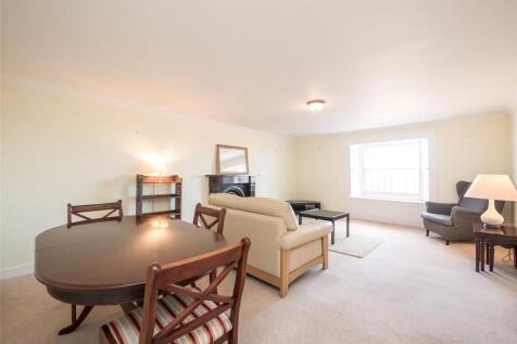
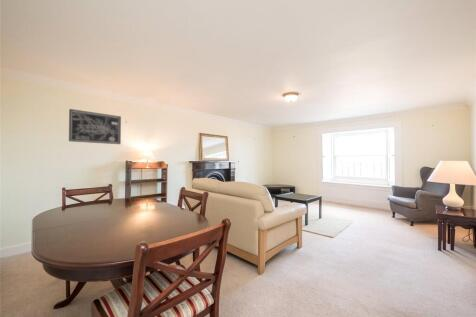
+ wall art (96, 127)
